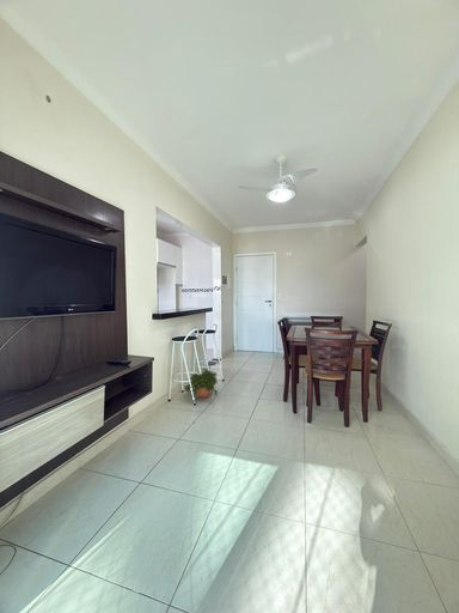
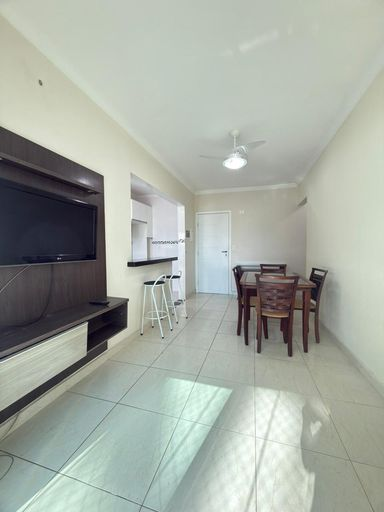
- potted plant (202, 383)
